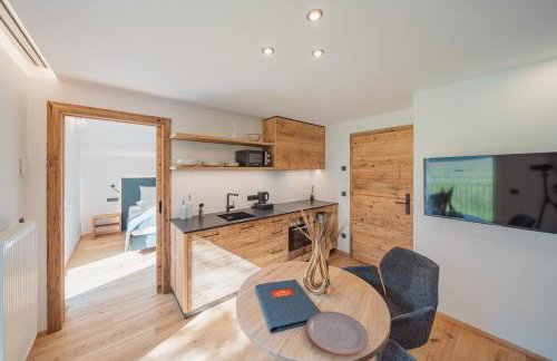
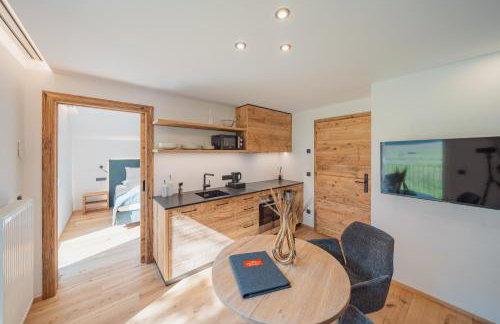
- plate (335, 332)
